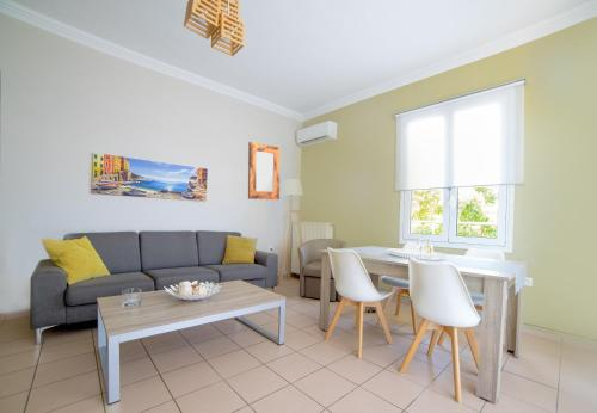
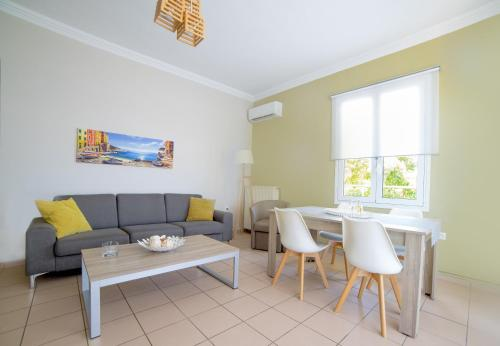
- home mirror (264, 172)
